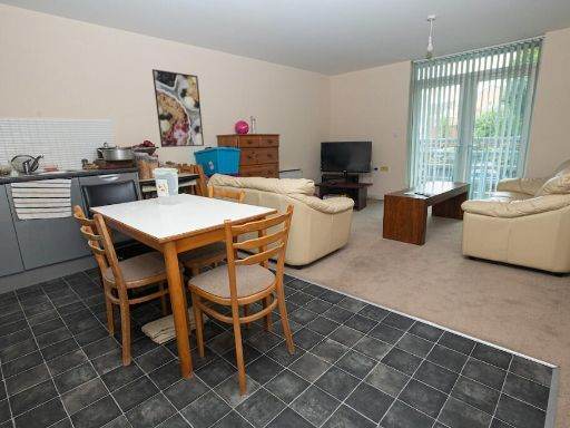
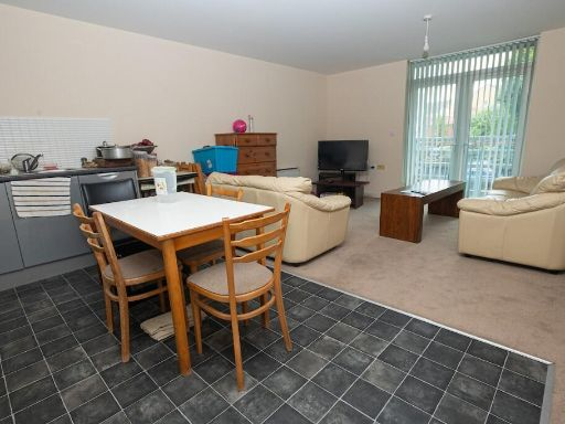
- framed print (179, 110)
